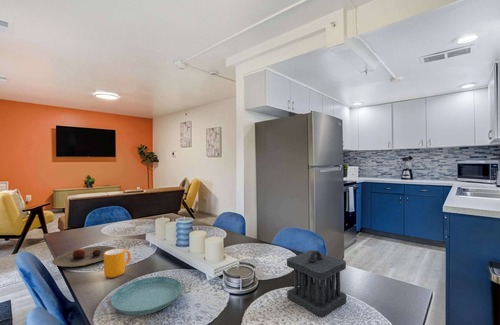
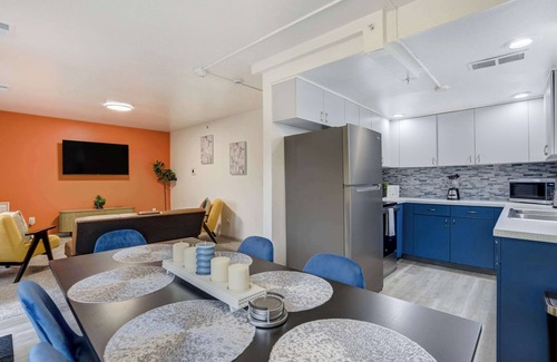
- saucer (148, 295)
- utensil holder (316, 275)
- plate (86, 252)
- mug (118, 261)
